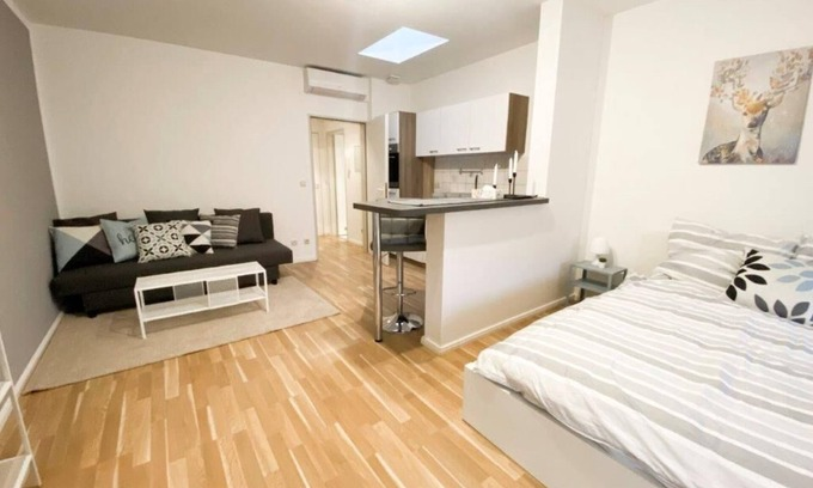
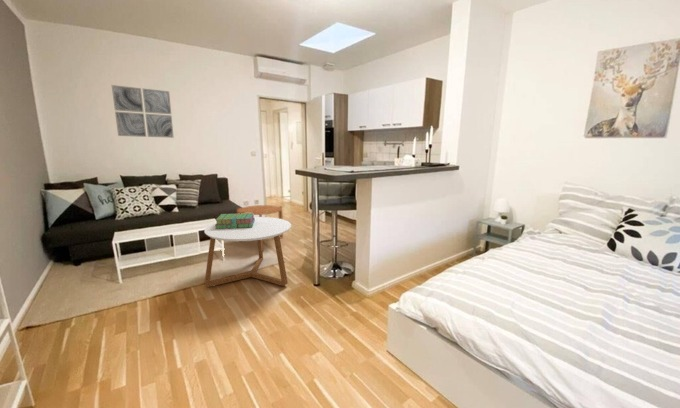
+ coffee table (258, 251)
+ wall art (145, 112)
+ side table (259, 216)
+ stack of books (235, 220)
